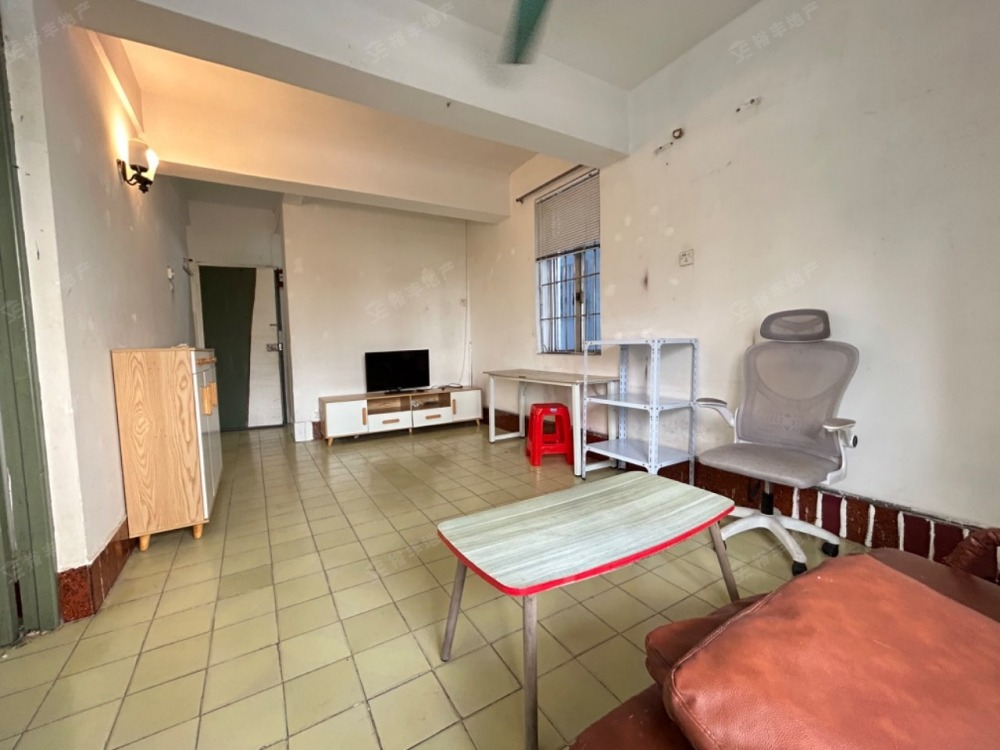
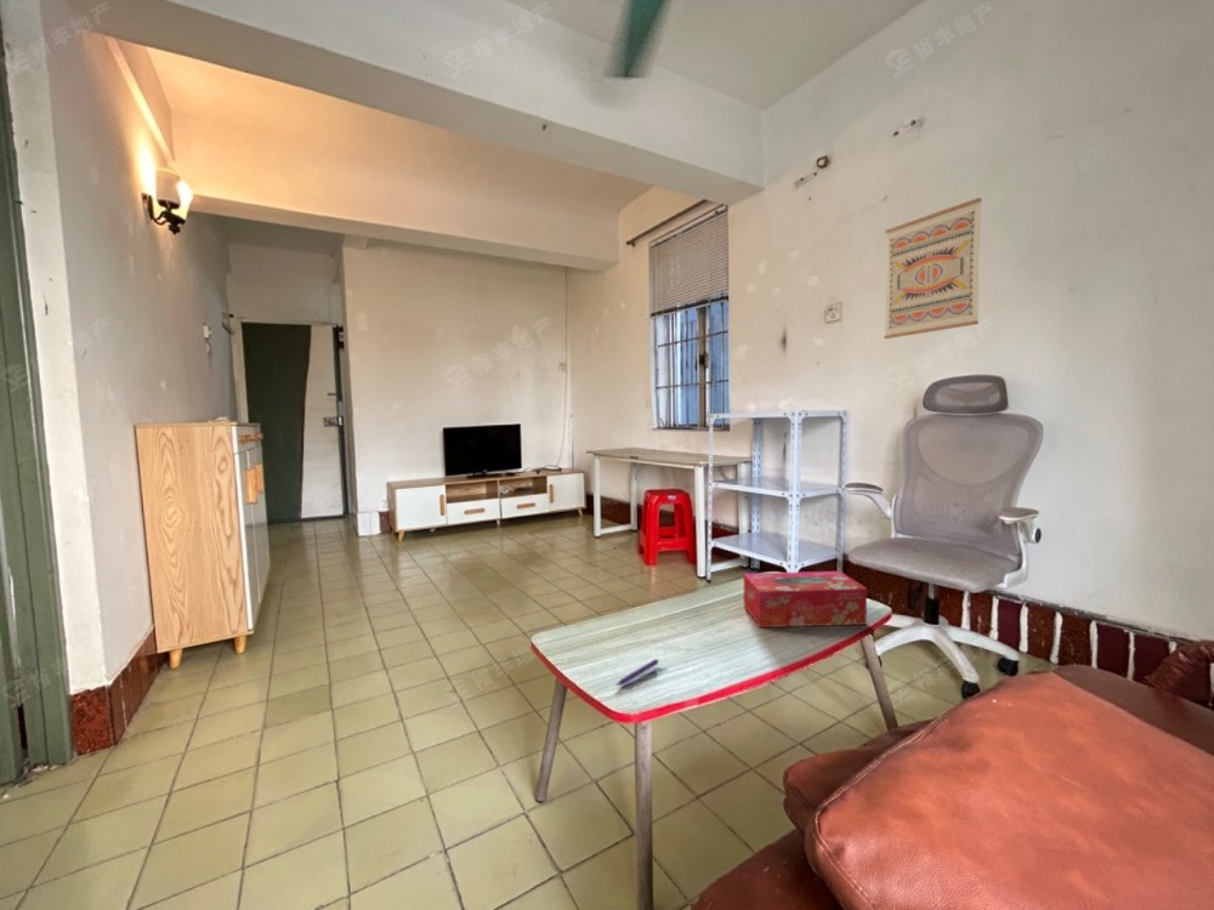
+ wall art (929, 274)
+ tissue box (801, 597)
+ pen (637, 672)
